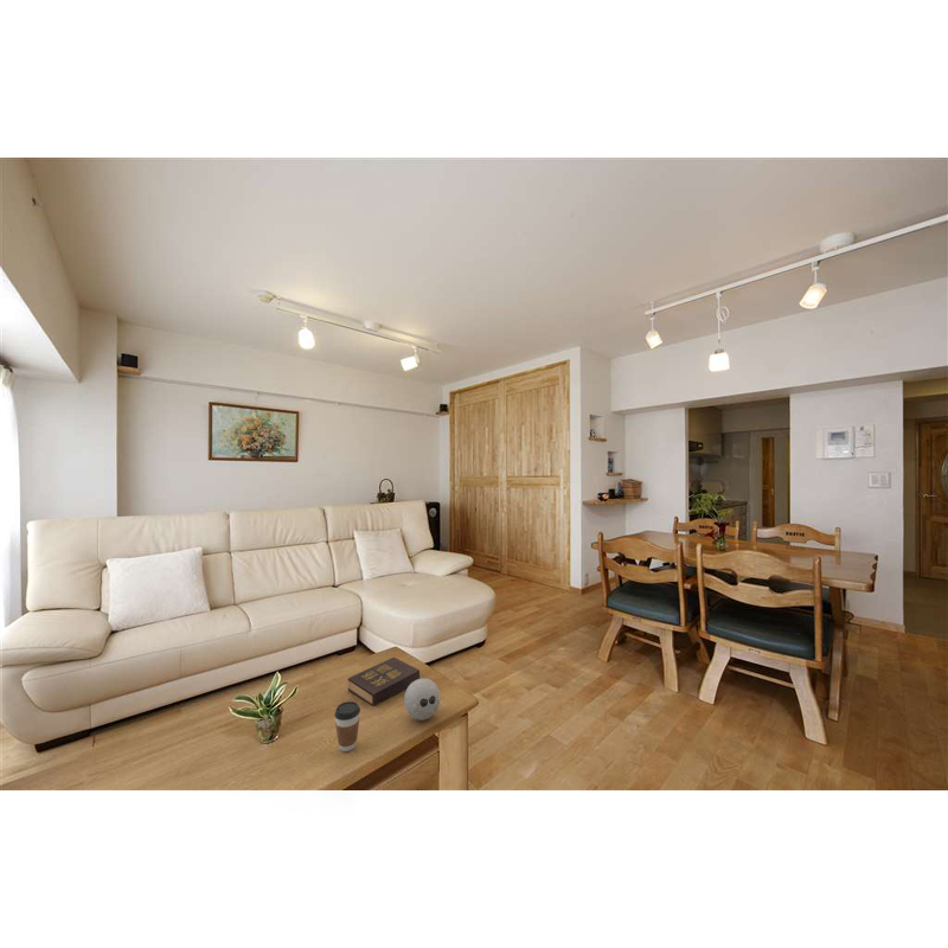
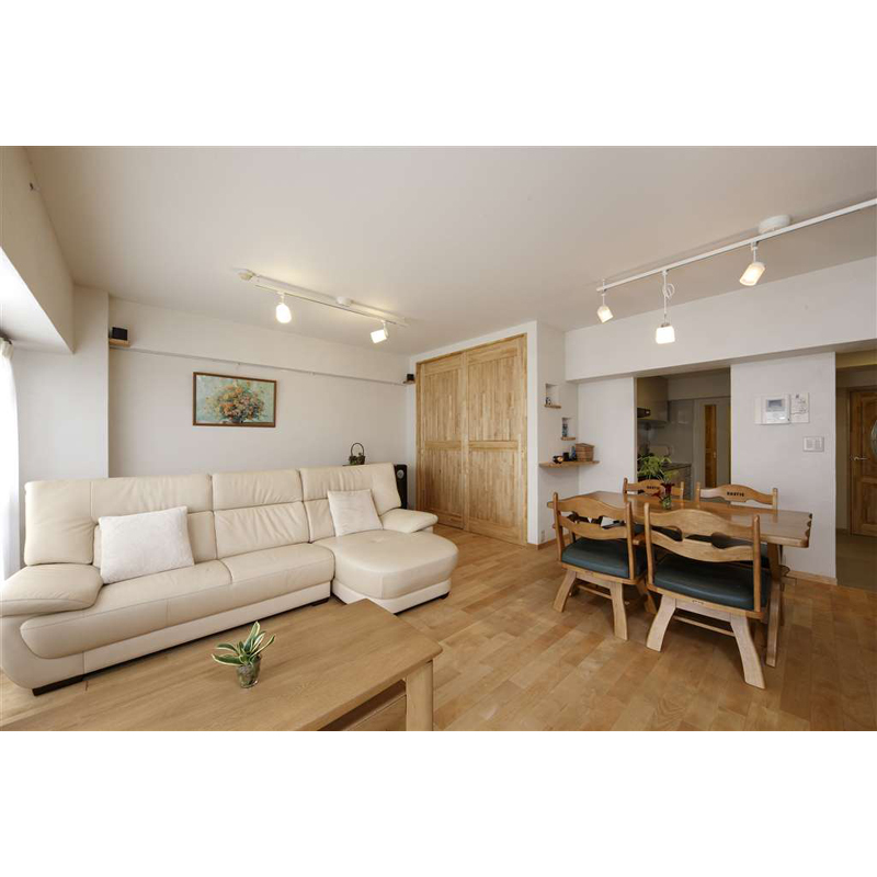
- coffee cup (347, 726)
- decorative ball (422, 698)
- hardback book (384, 679)
